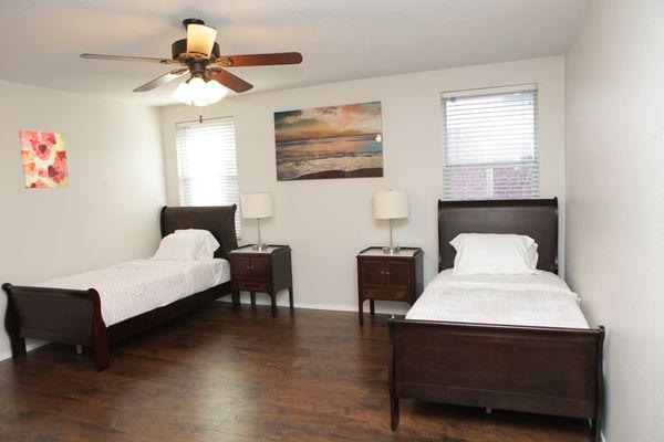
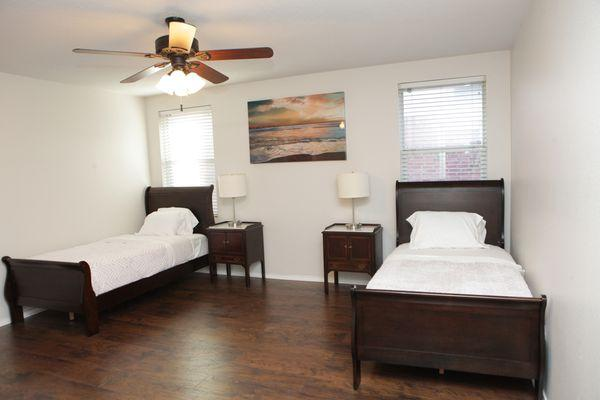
- wall art (44, 160)
